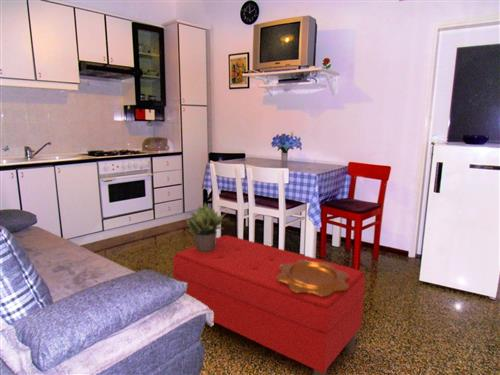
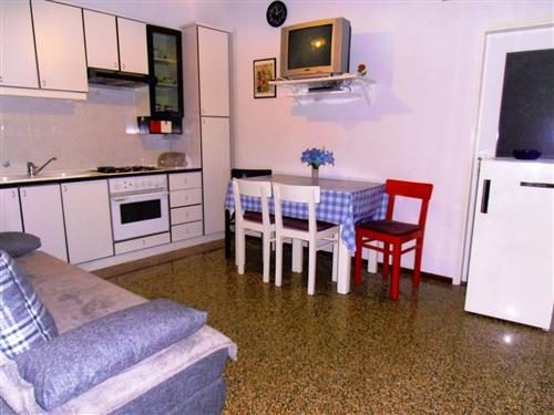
- potted plant (210, 225)
- bench (263, 300)
- decorative bowl (312, 277)
